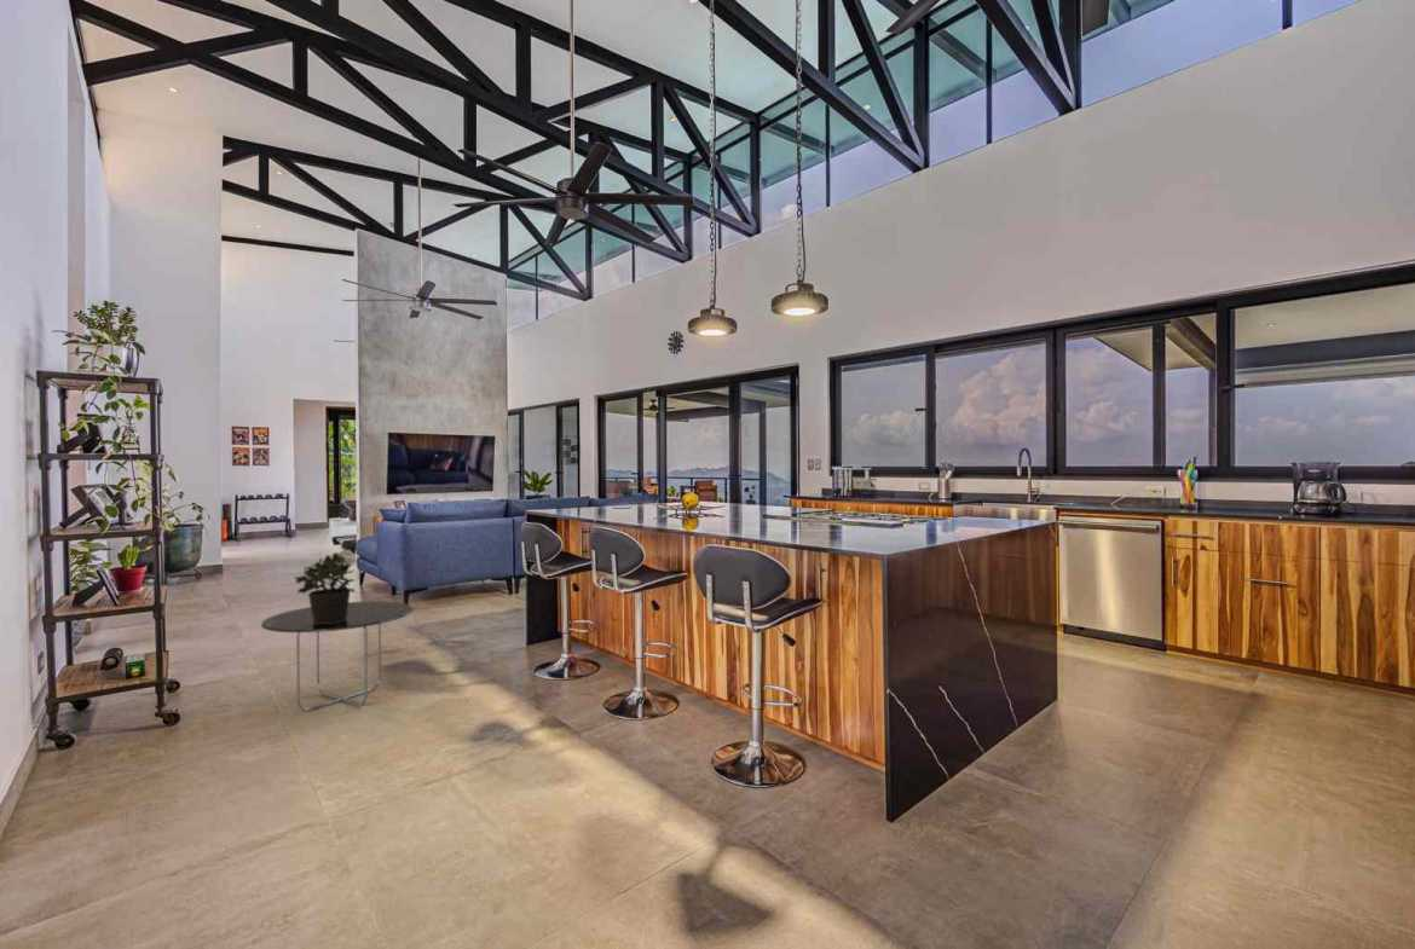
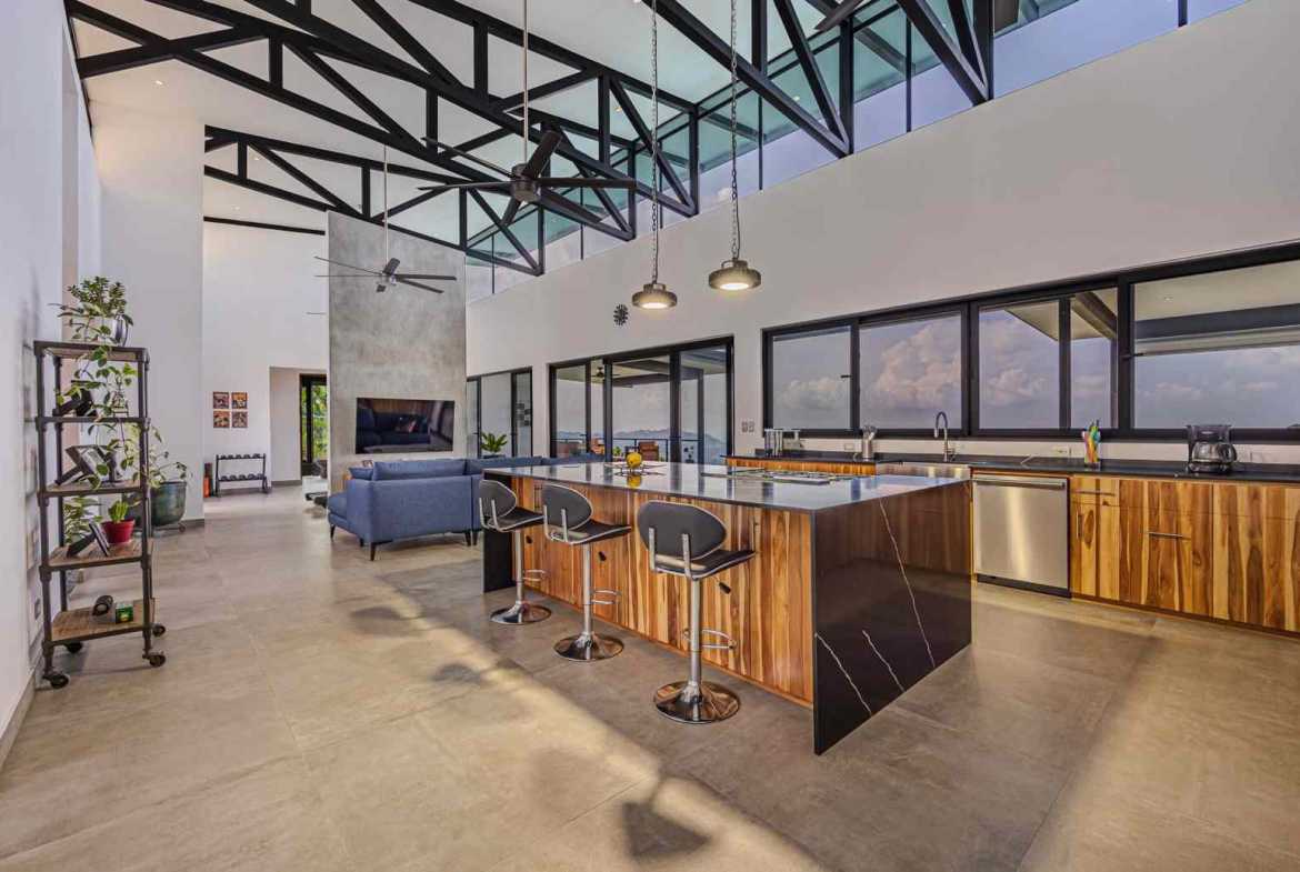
- side table (318, 656)
- potted plant (330, 586)
